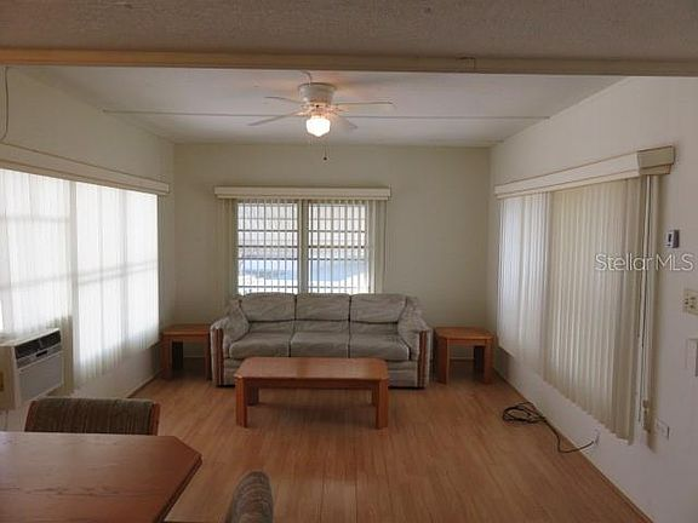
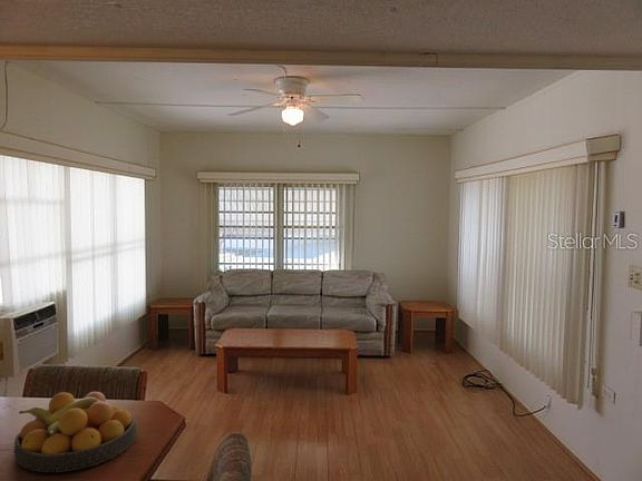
+ fruit bowl (78, 421)
